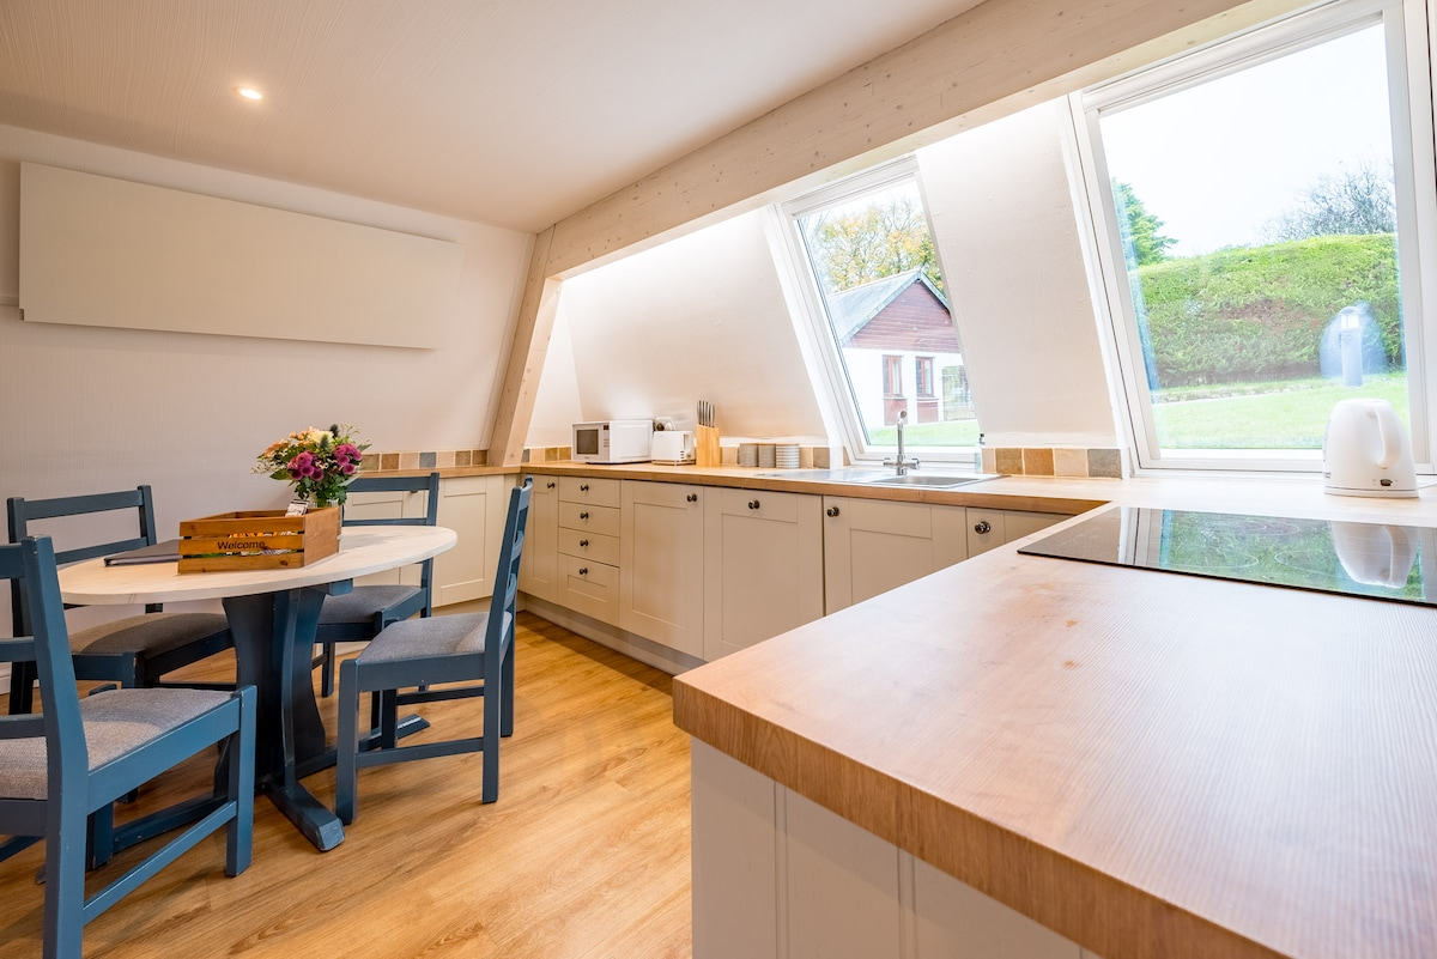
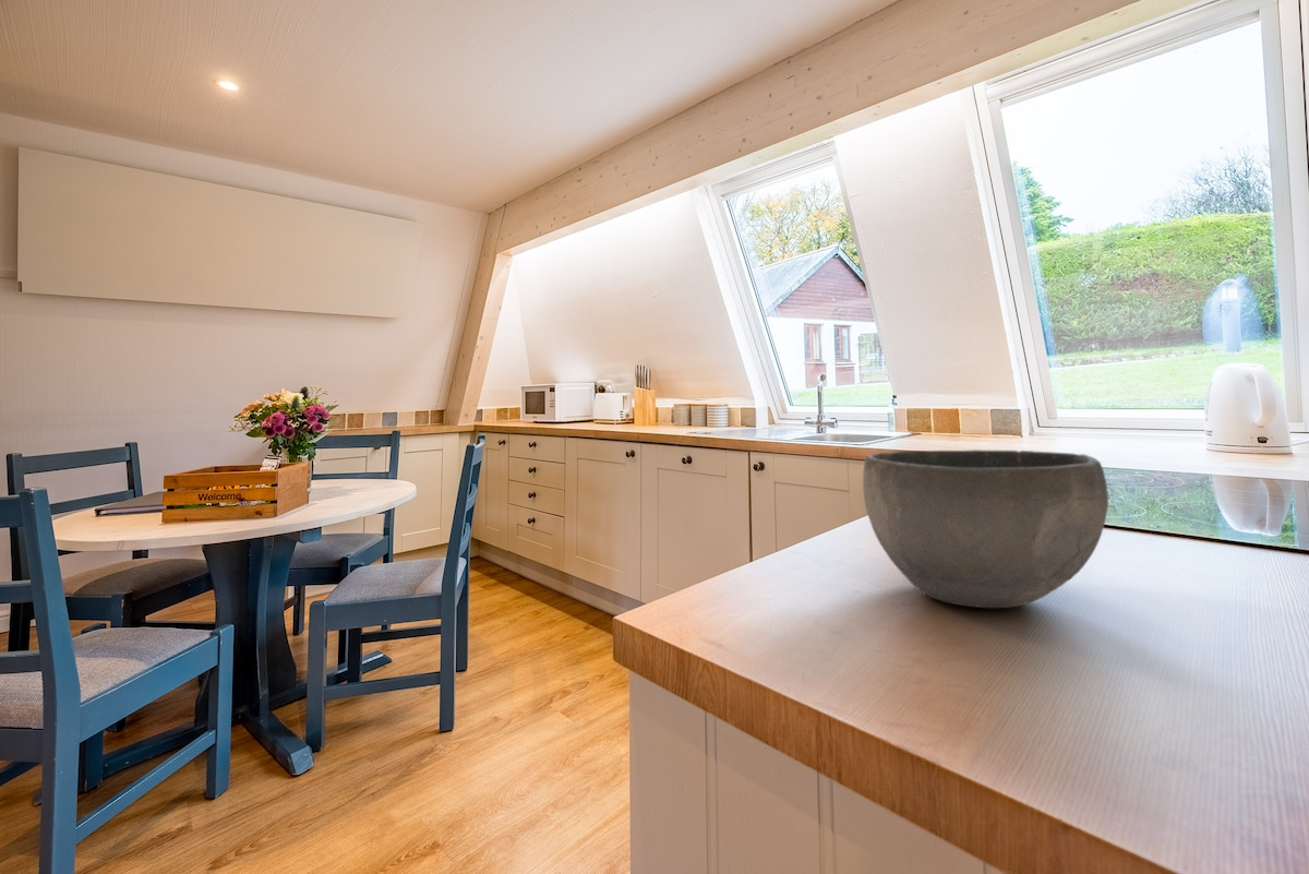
+ bowl (975, 525)
